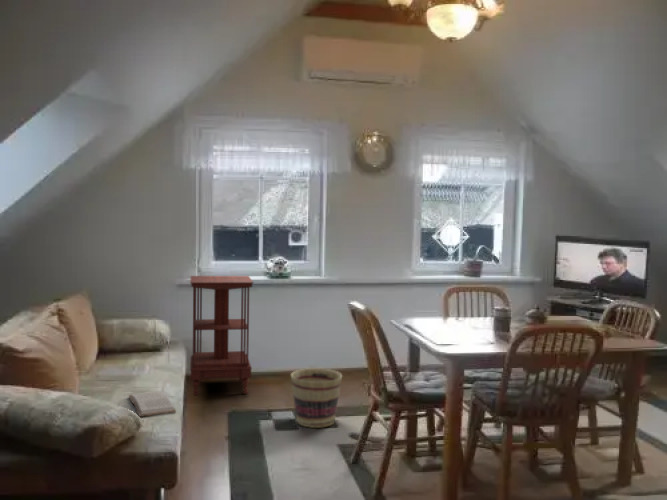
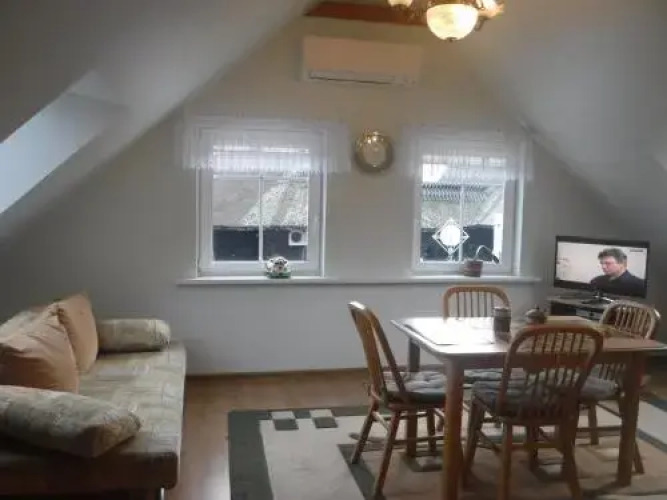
- basket (316, 398)
- side table (220, 333)
- book (151, 401)
